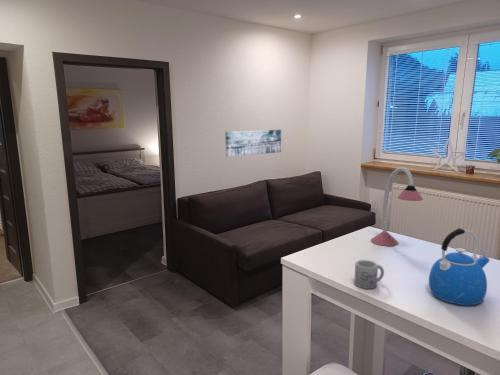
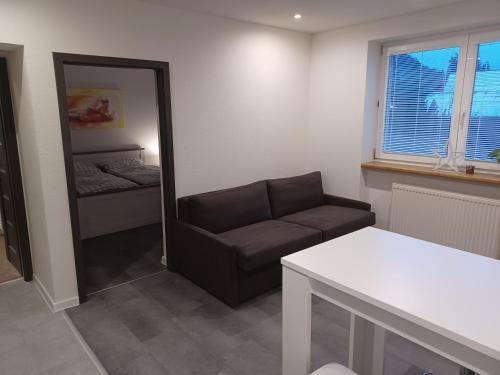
- kettle (463, 261)
- mug (370, 273)
- wall art (254, 142)
- desk lamp (398, 198)
